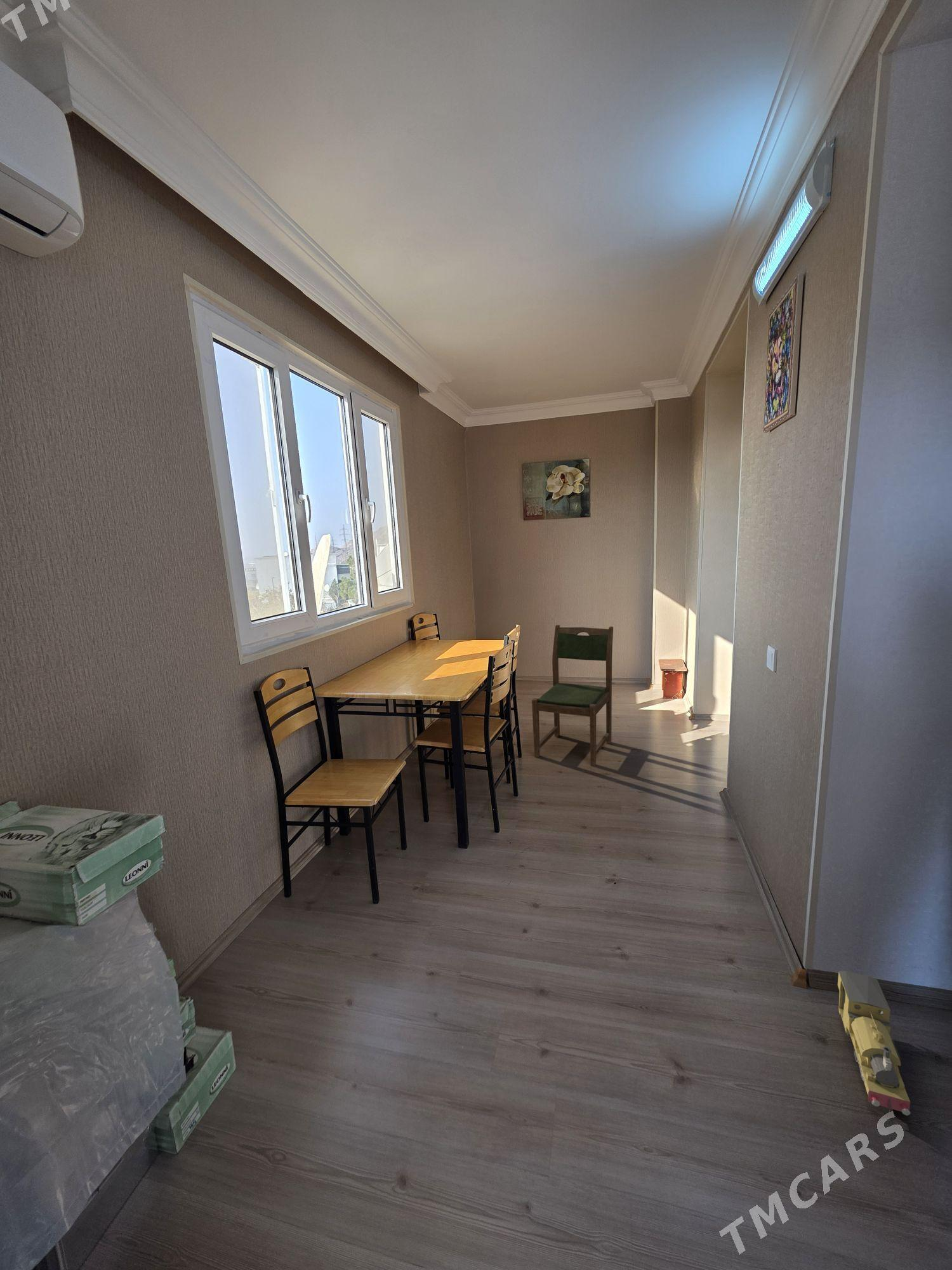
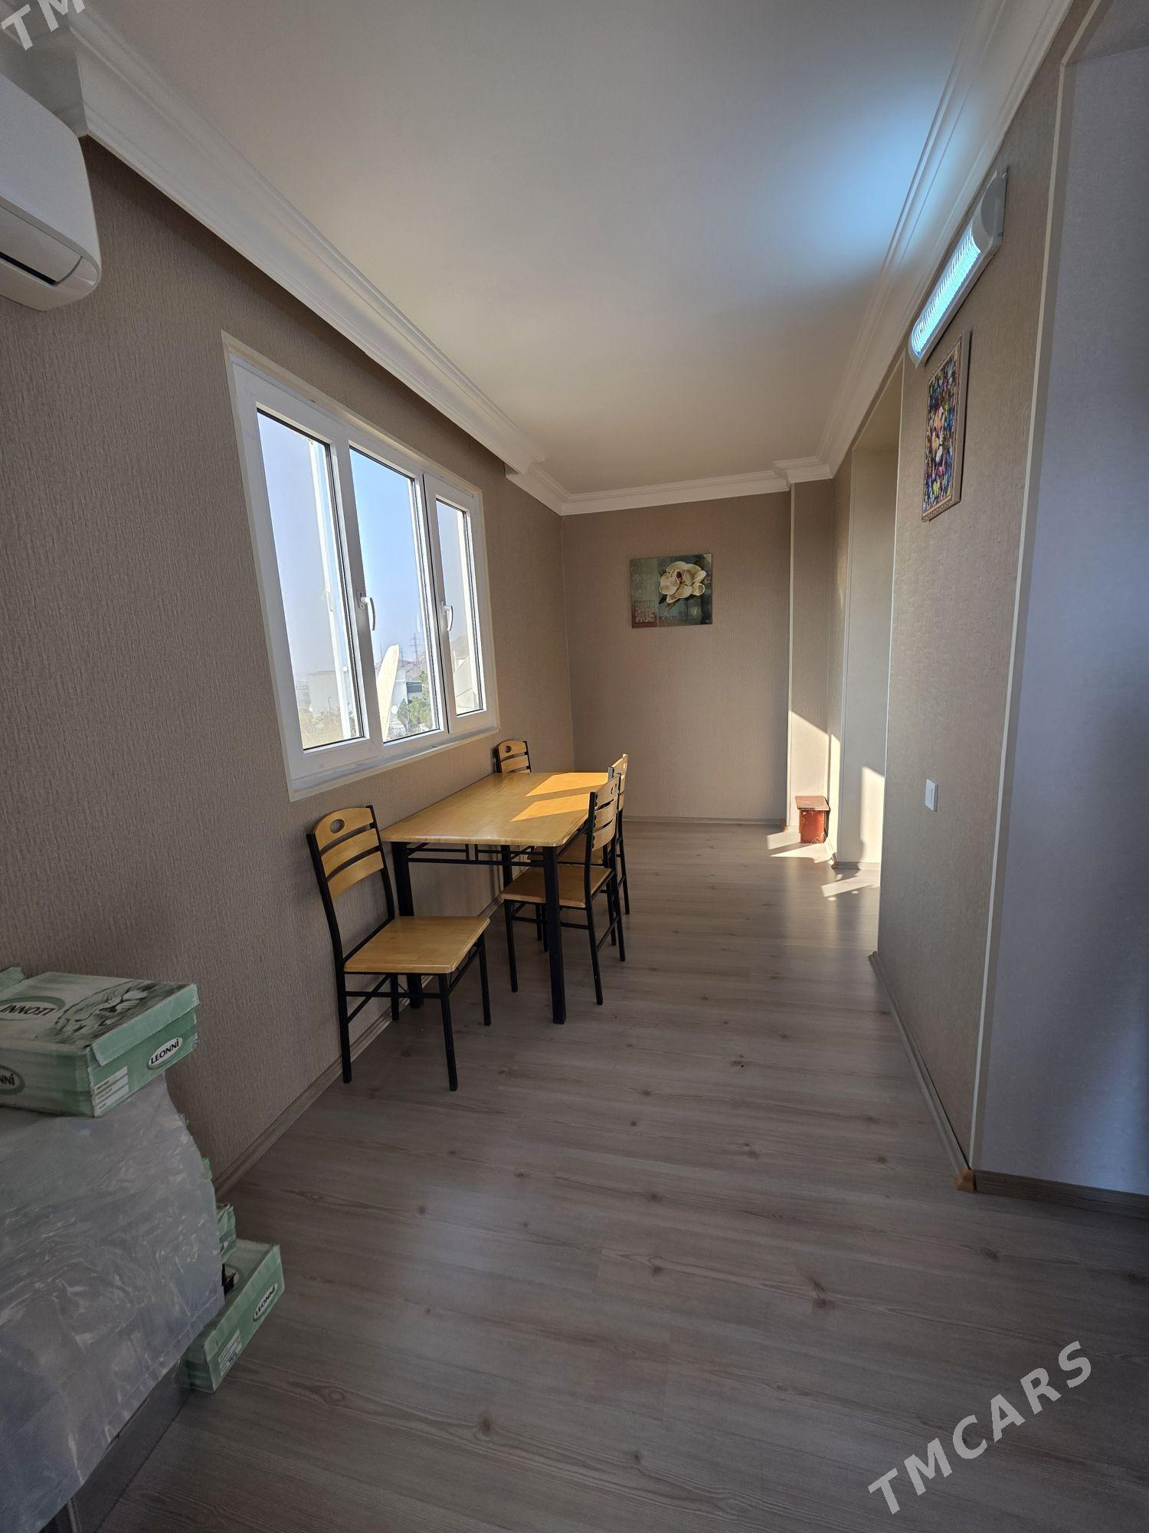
- toy train (872, 1039)
- dining chair (574, 690)
